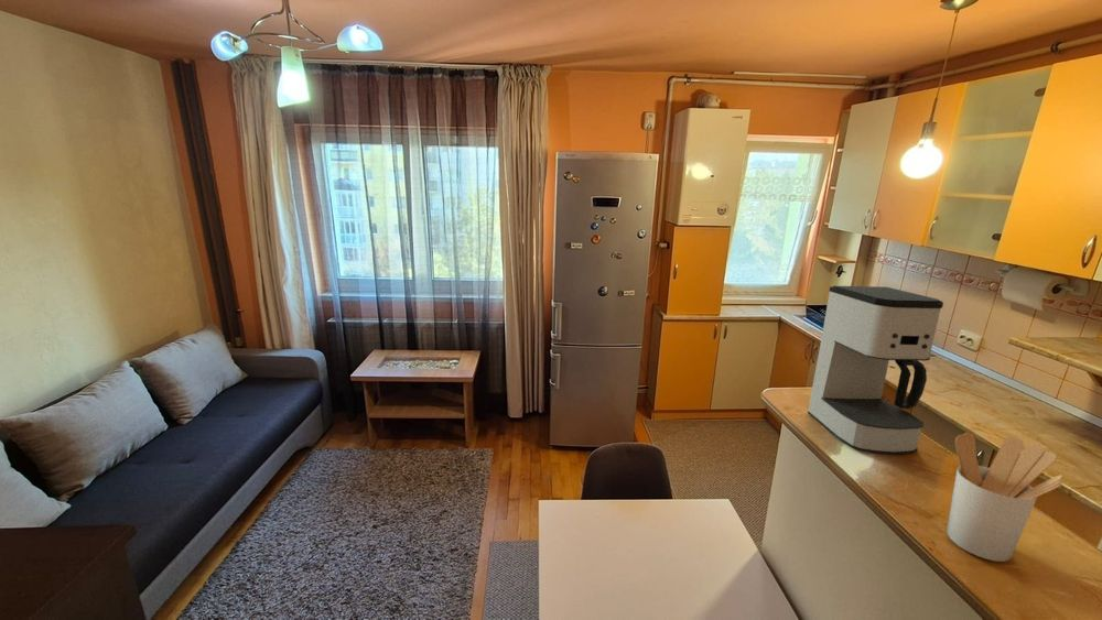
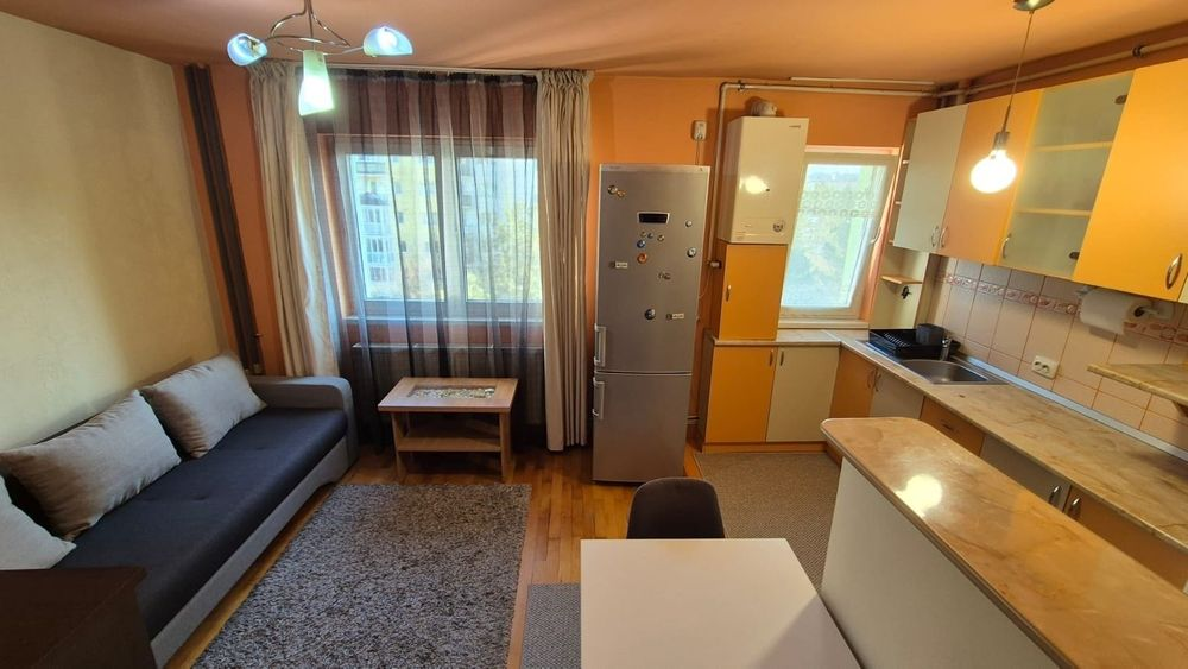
- utensil holder (998, 493)
- coffee maker (882, 365)
